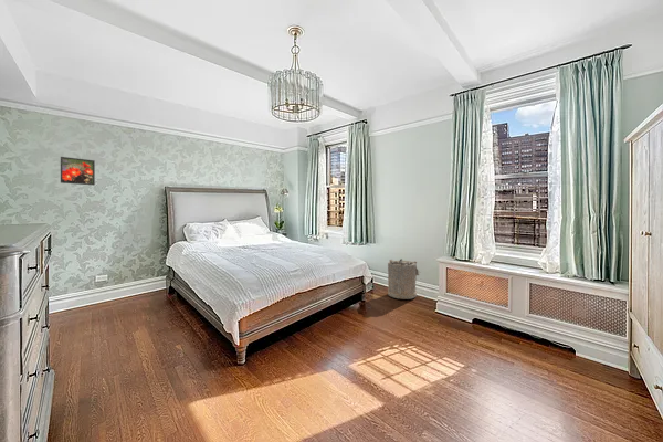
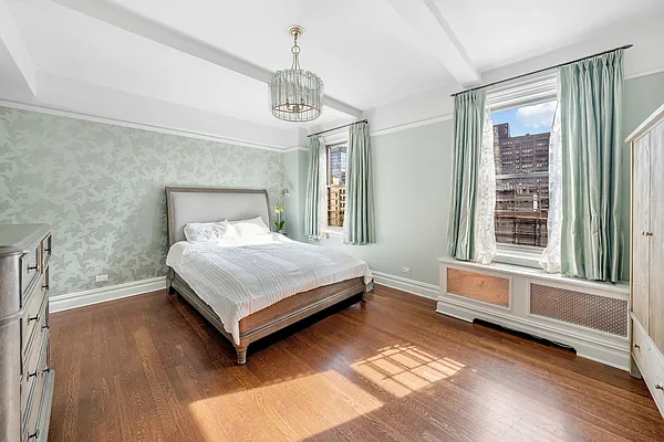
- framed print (77, 171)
- laundry hamper (401, 276)
